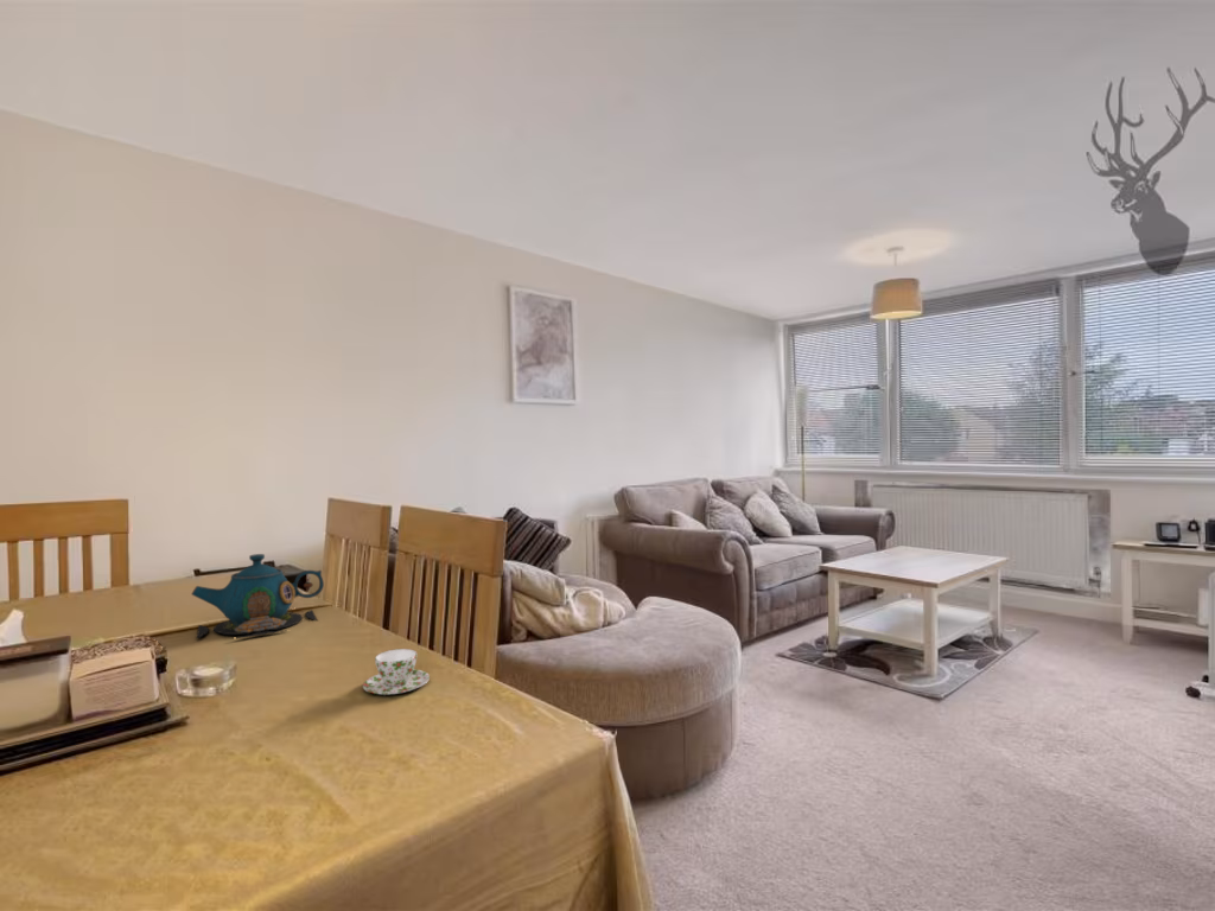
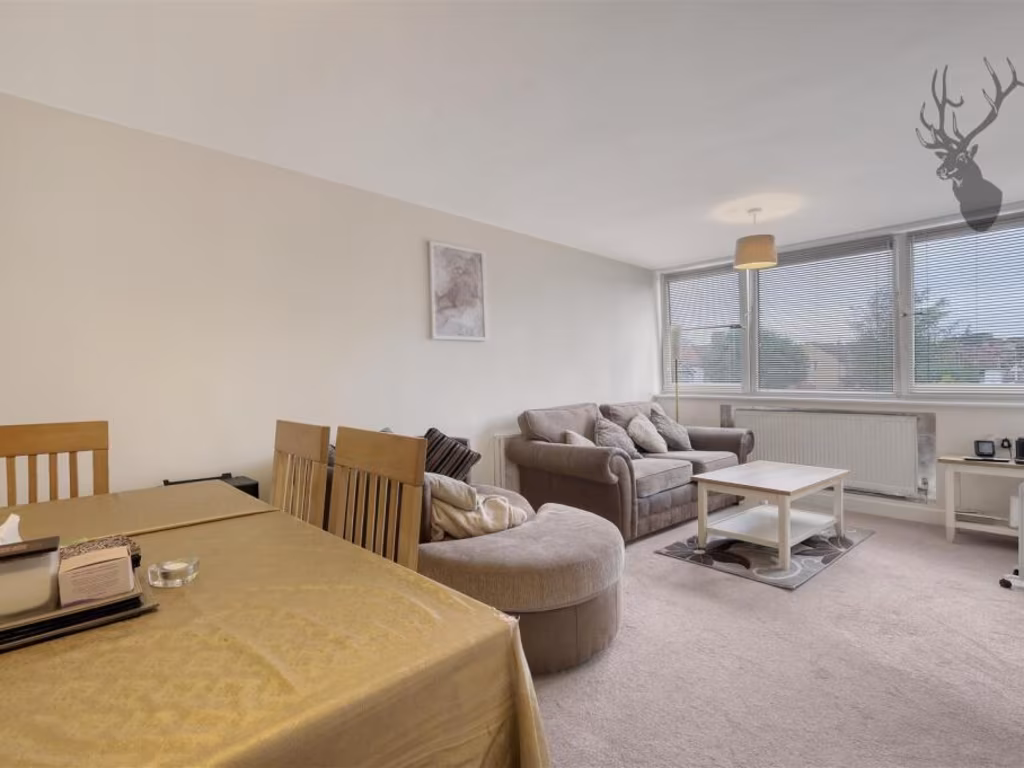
- teapot (260, 588)
- teacup (396, 669)
